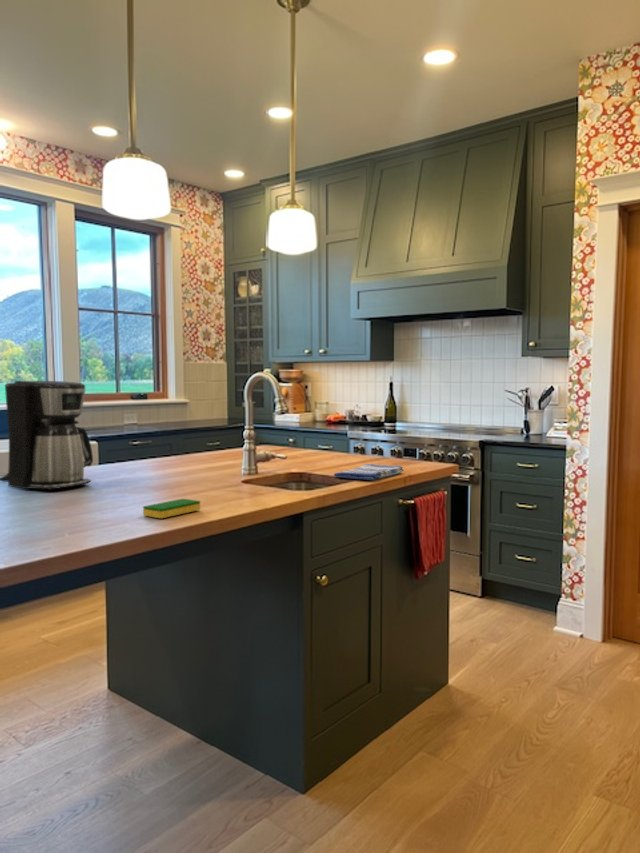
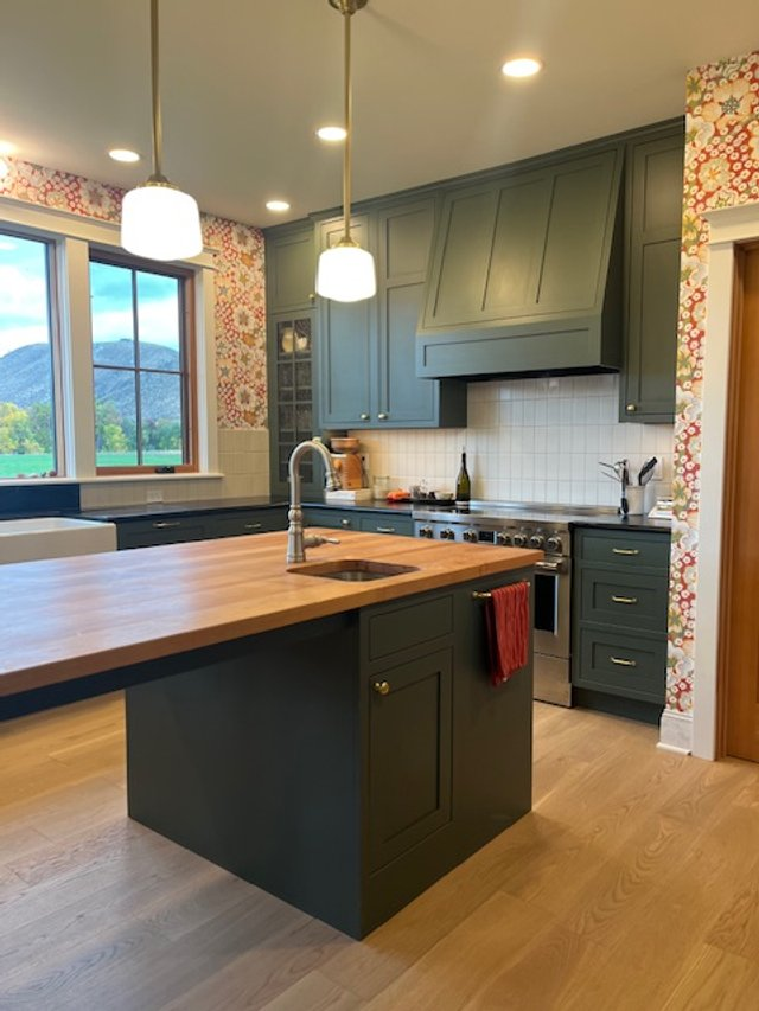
- coffee maker (47, 432)
- dish towel (369, 471)
- dish sponge (172, 508)
